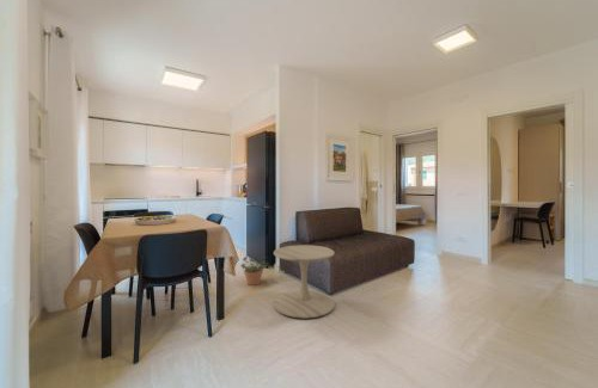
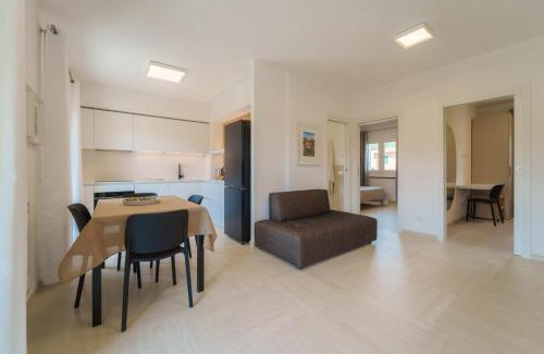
- side table (304, 277)
- potted plant (255, 269)
